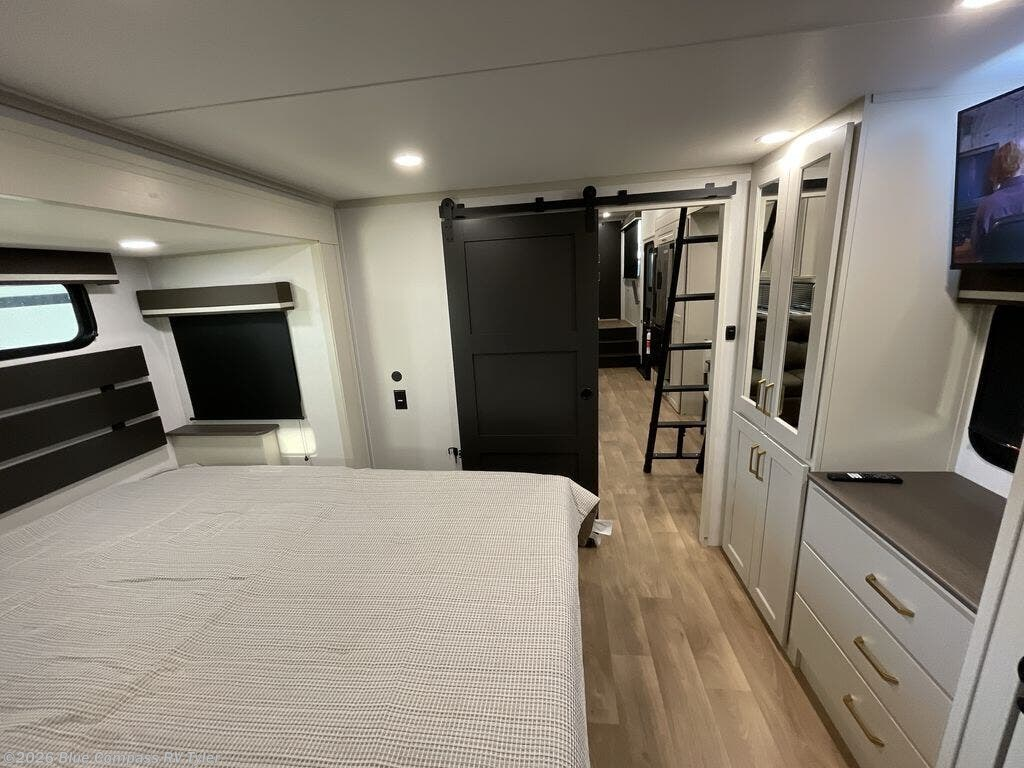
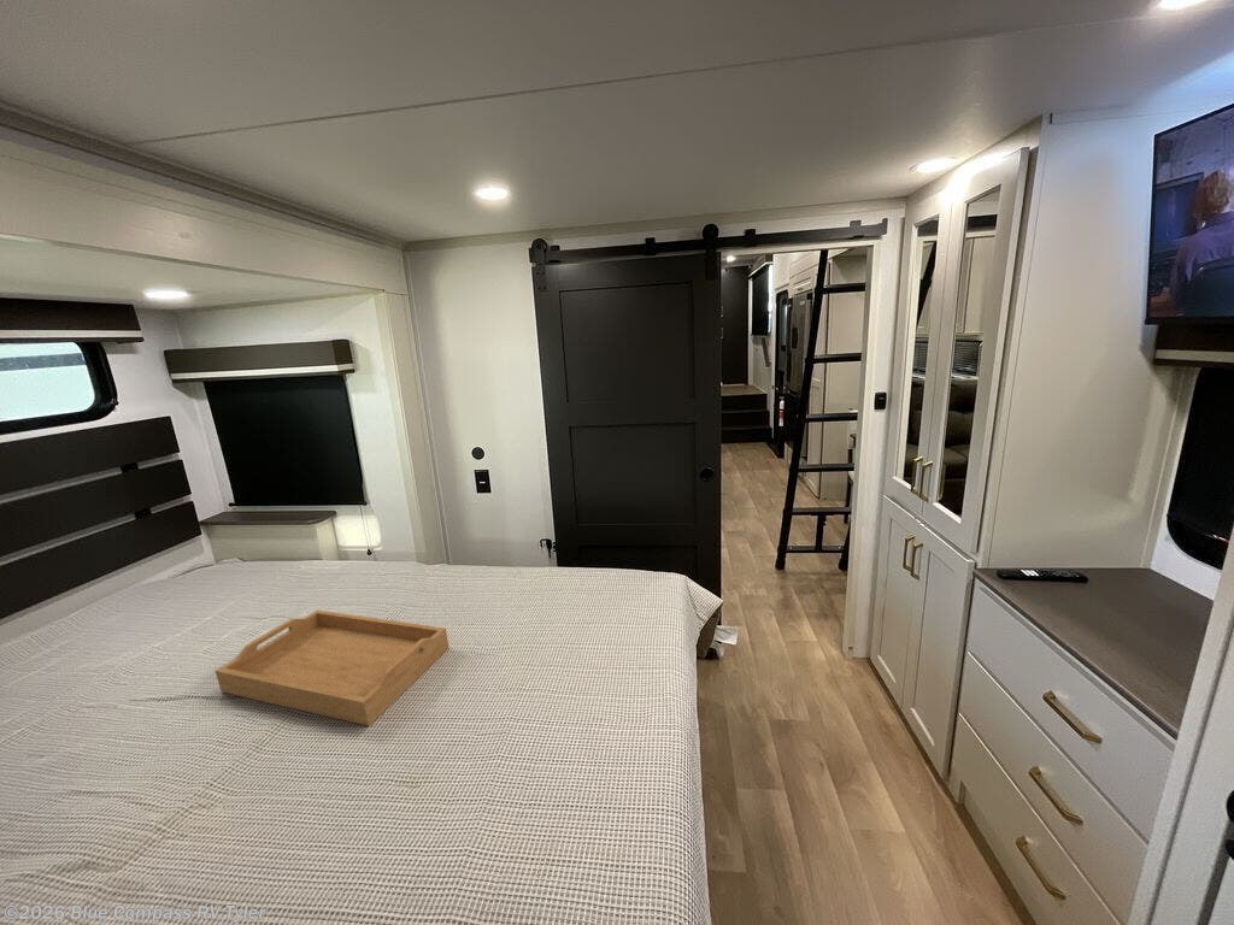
+ serving tray (337, 655)
